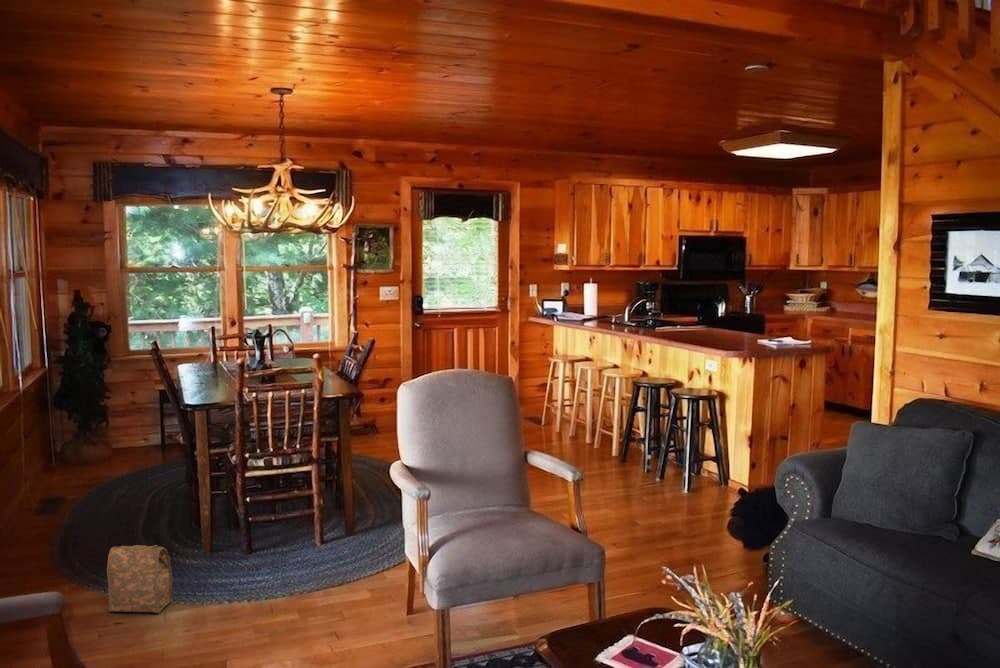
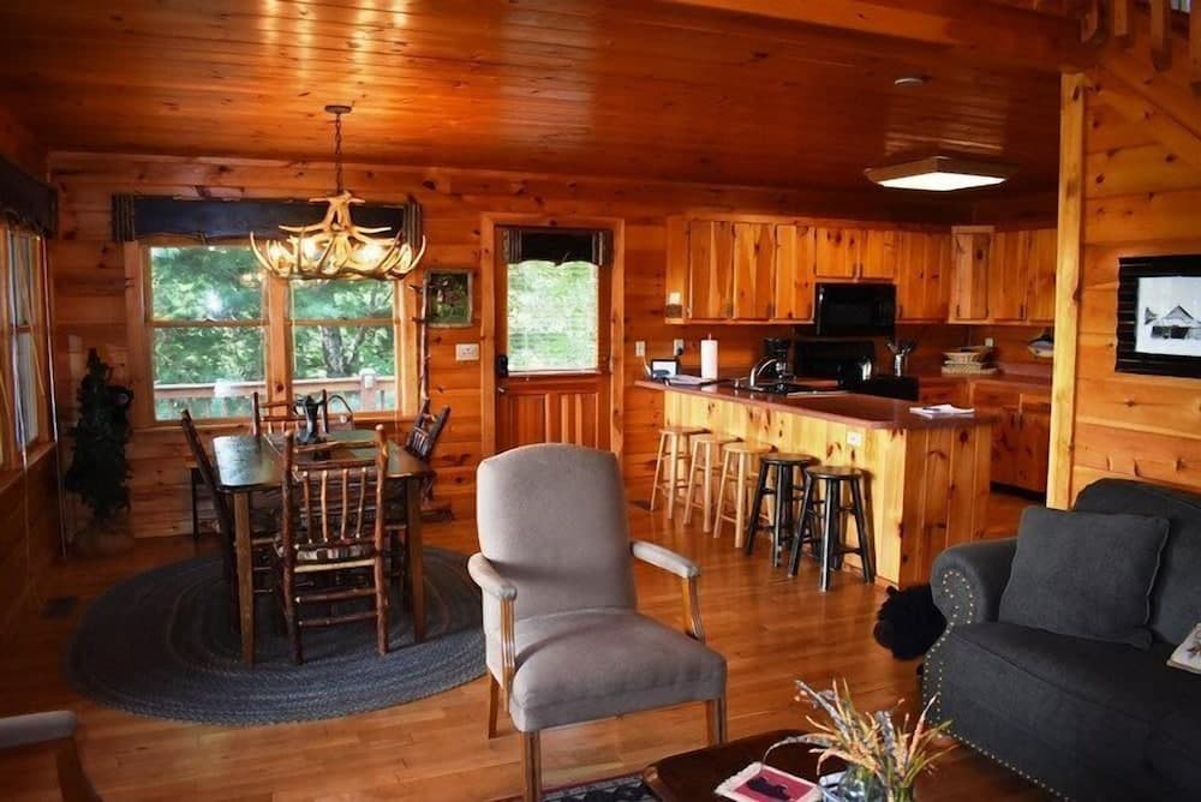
- bag (140, 575)
